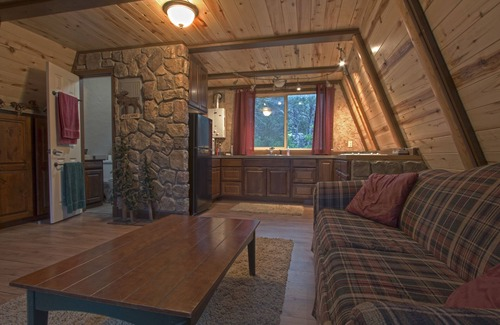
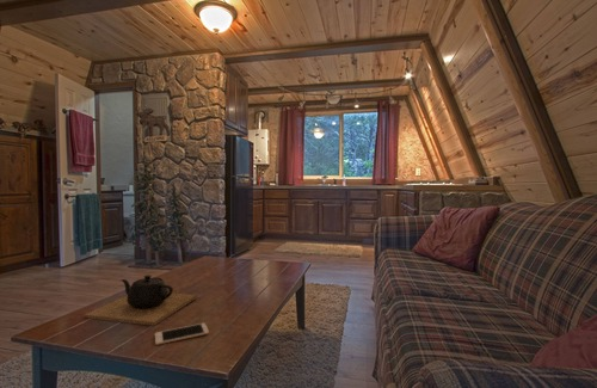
+ teapot (144, 290)
+ cell phone (181, 333)
